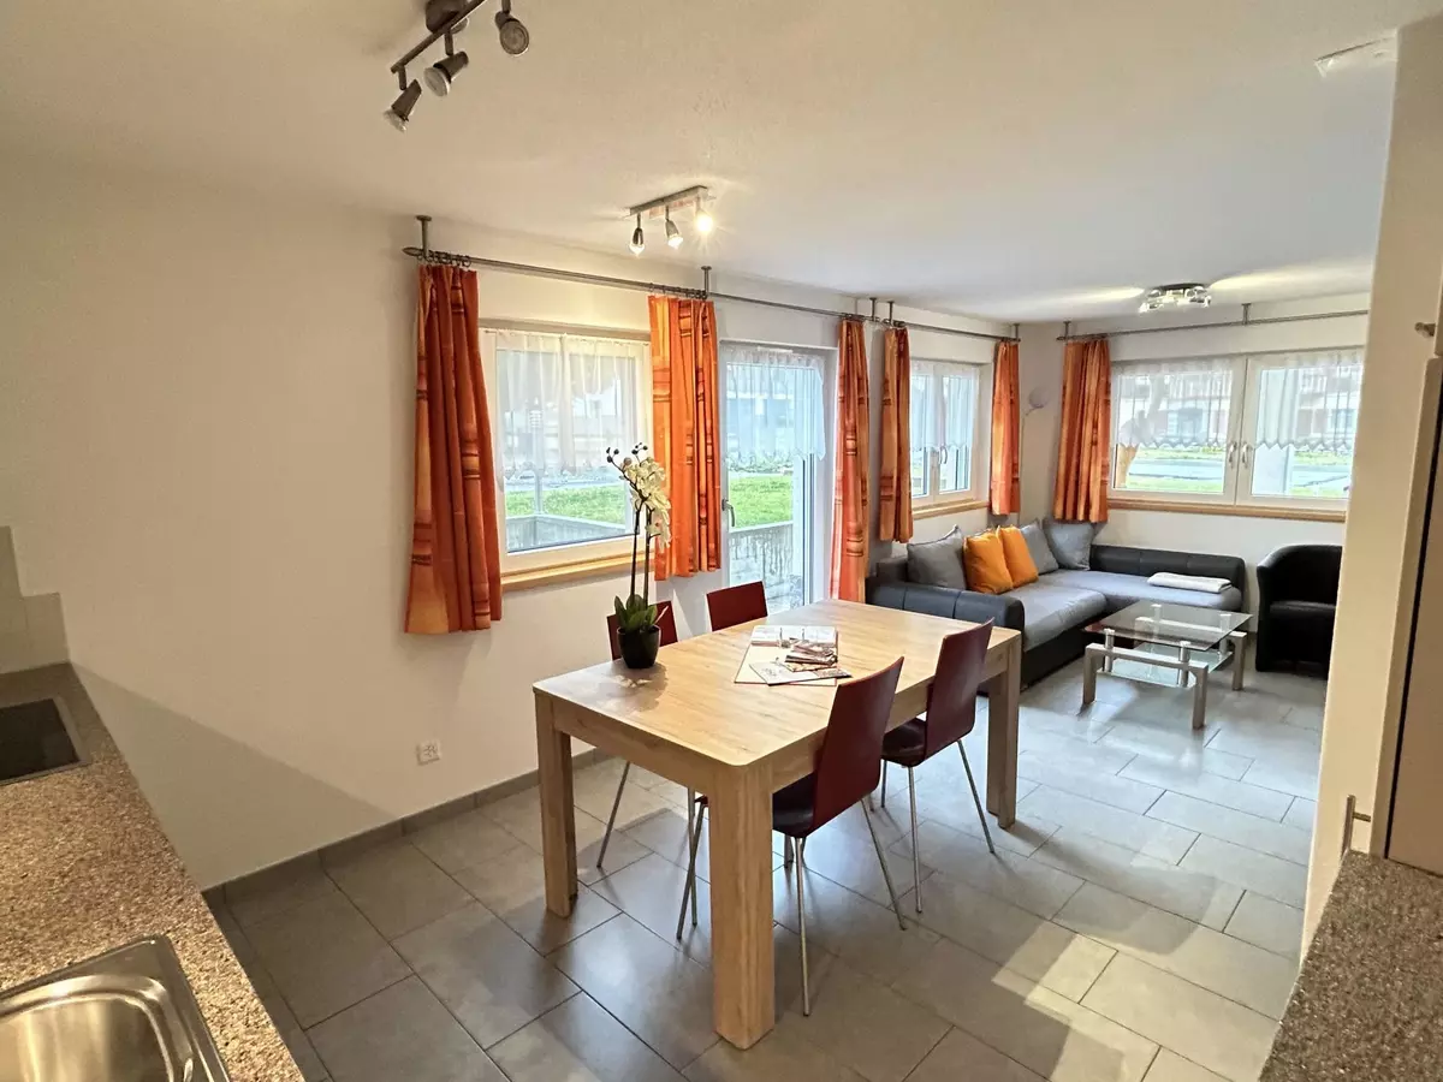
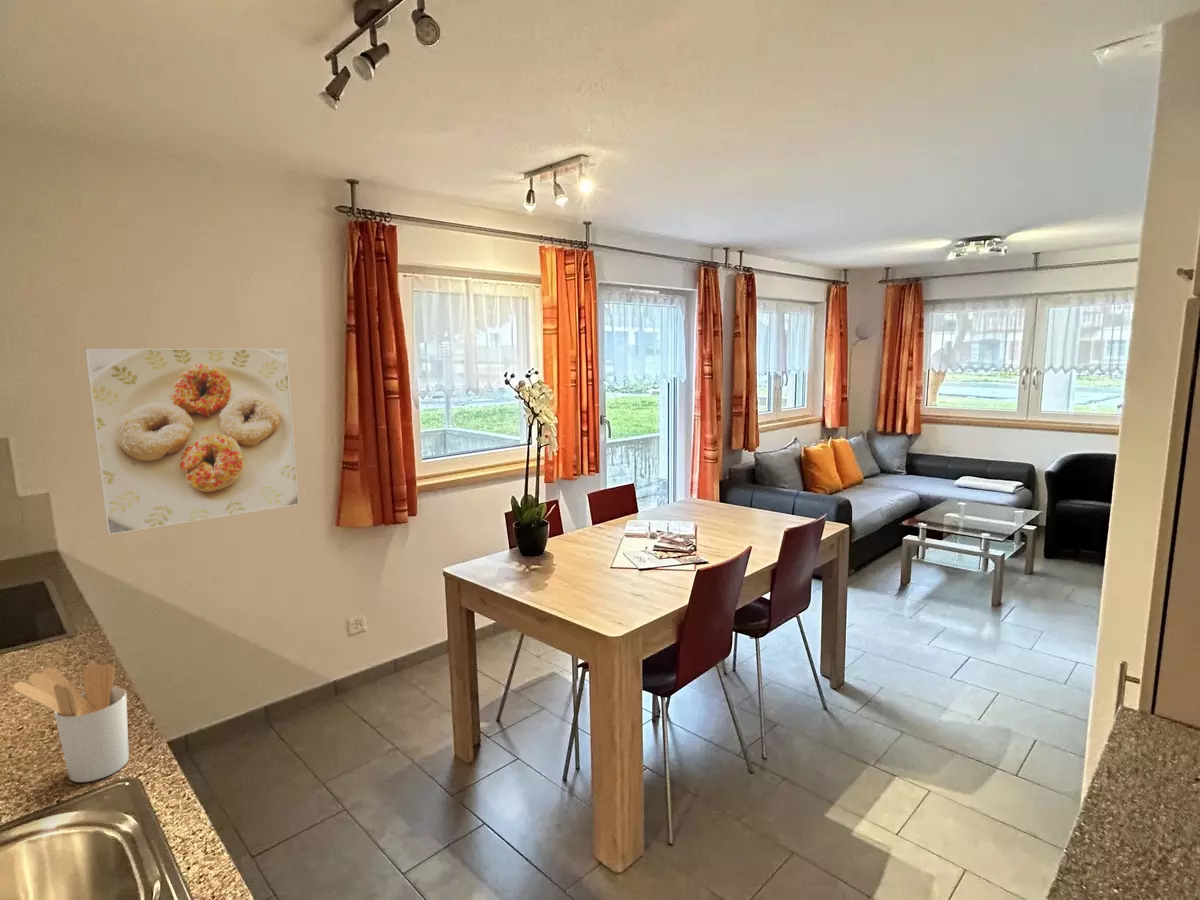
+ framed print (203, 434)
+ utensil holder (77, 719)
